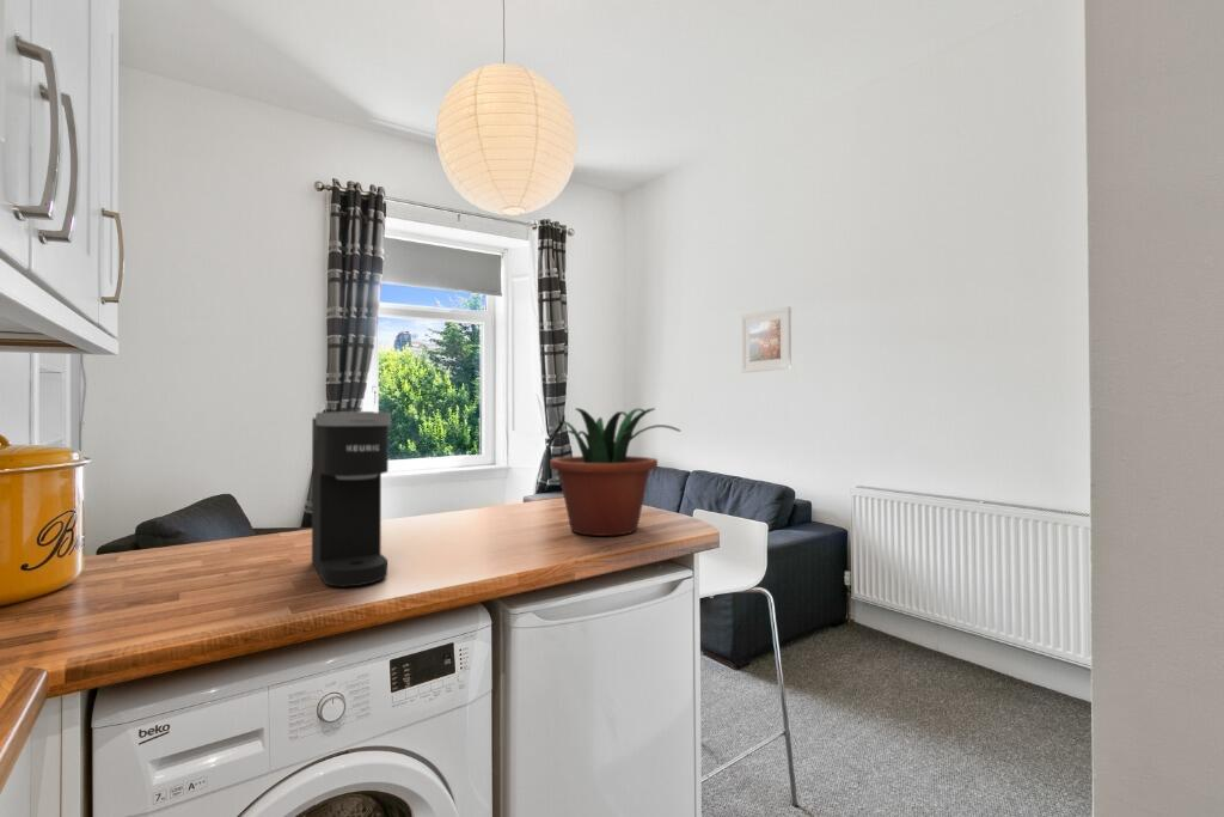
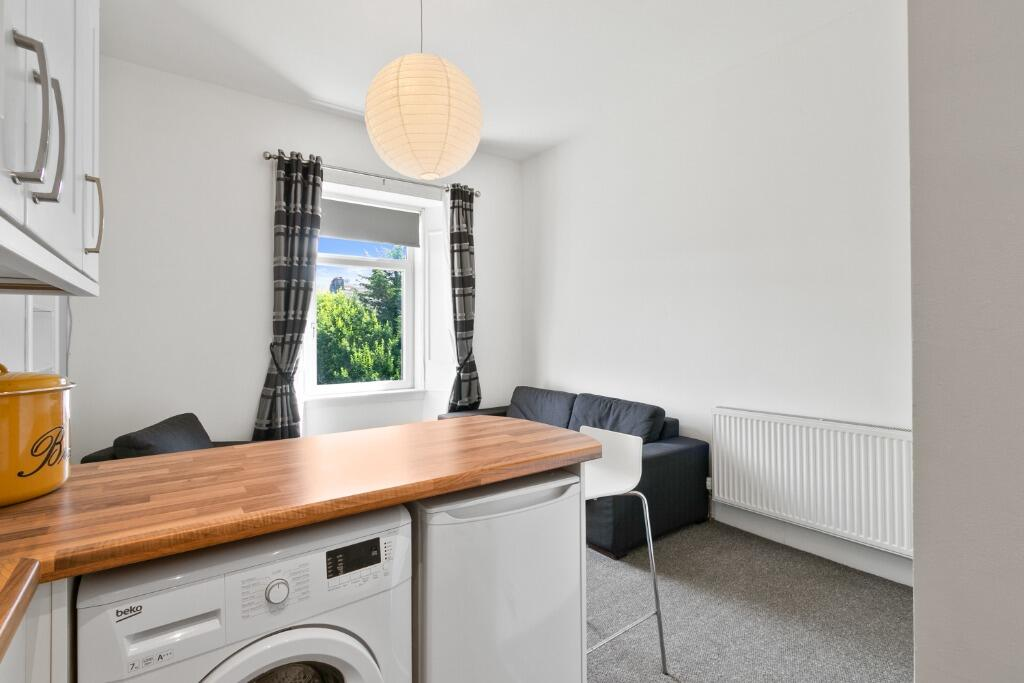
- coffee maker (348, 490)
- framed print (765, 341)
- potted plant (616, 468)
